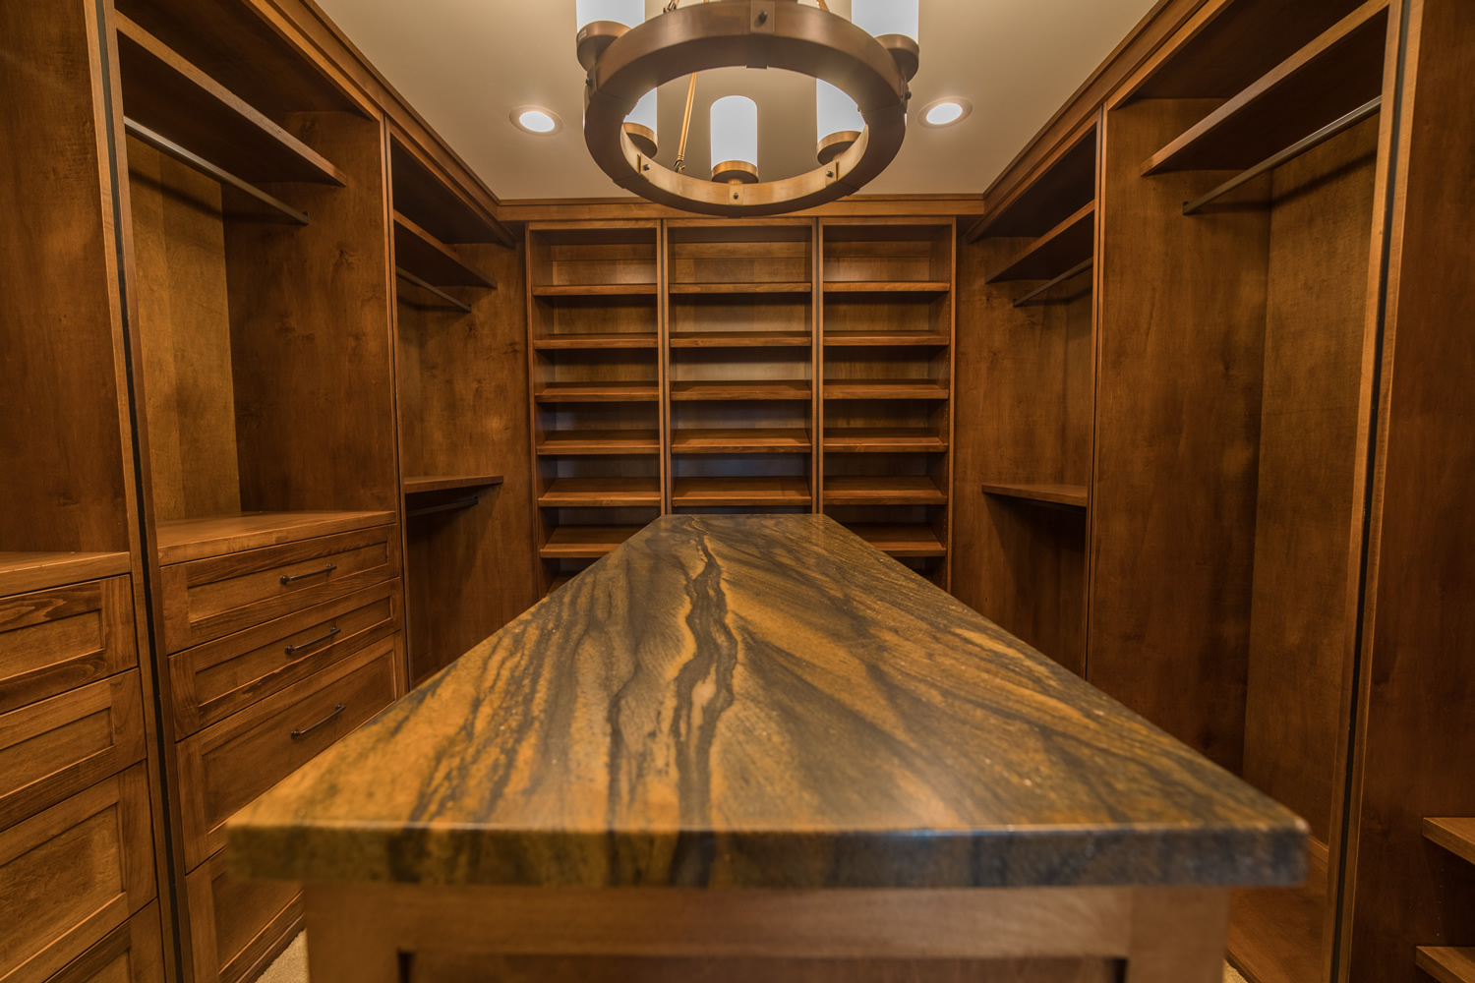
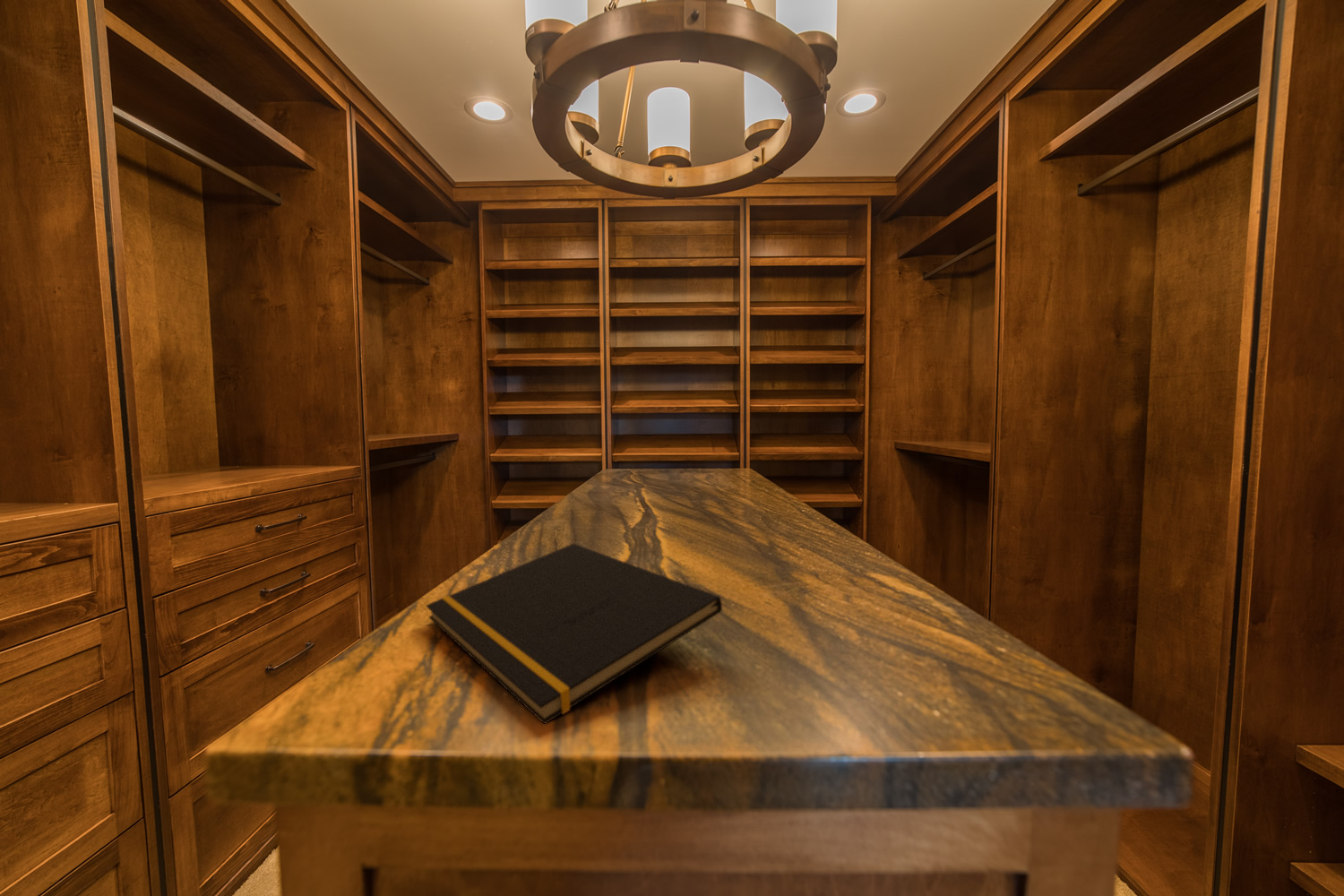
+ notepad (563, 607)
